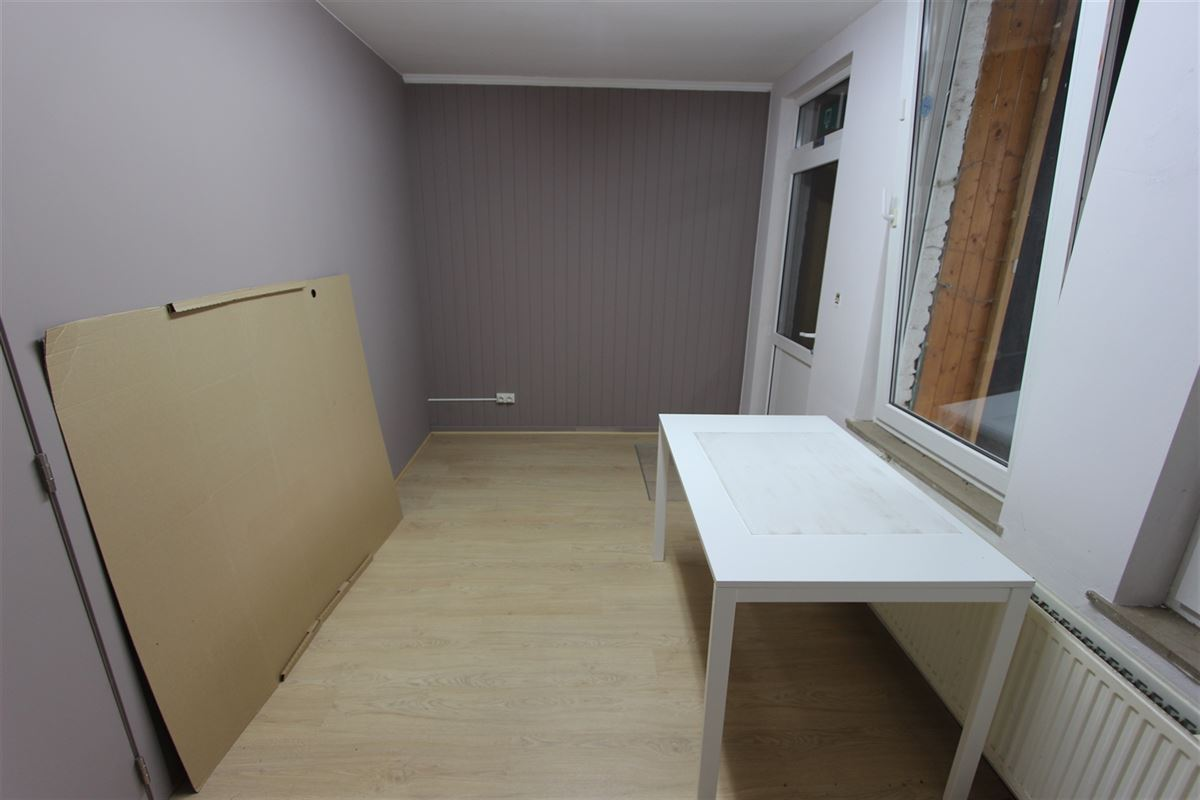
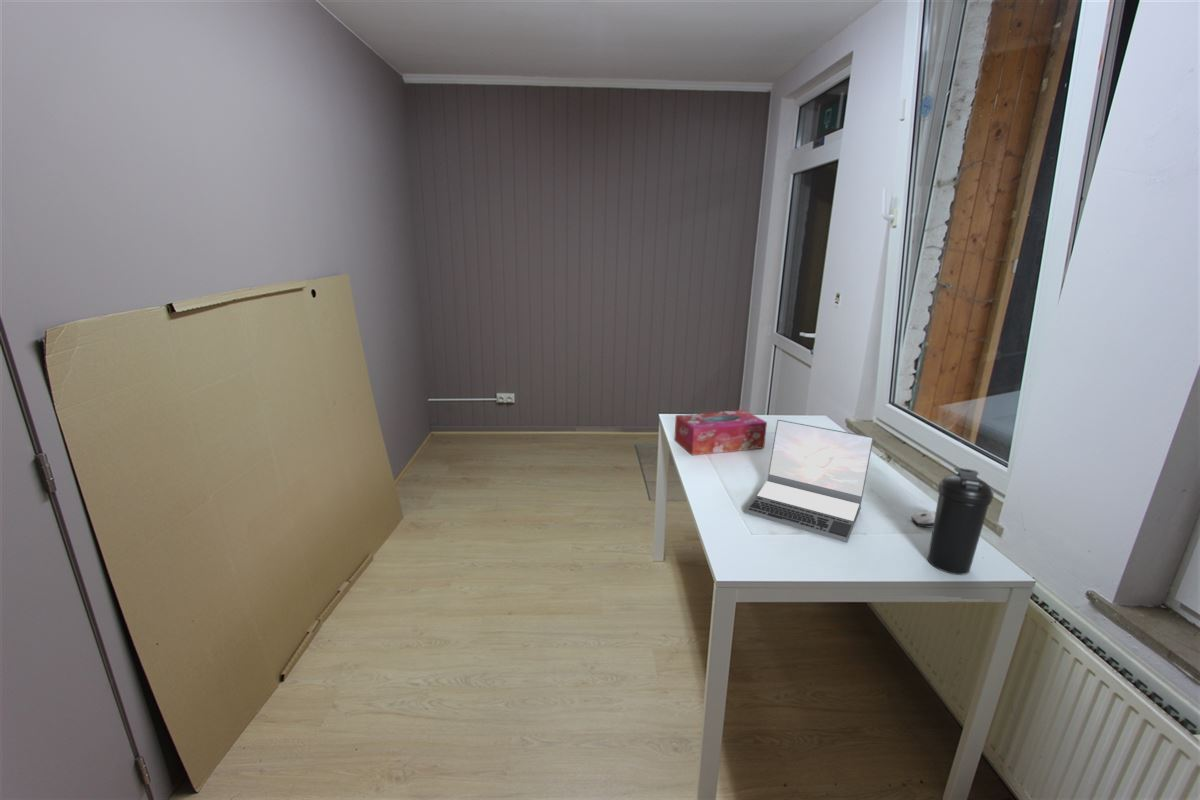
+ laptop (809, 474)
+ tissue box (719, 431)
+ computer mouse (930, 518)
+ water bottle (958, 520)
